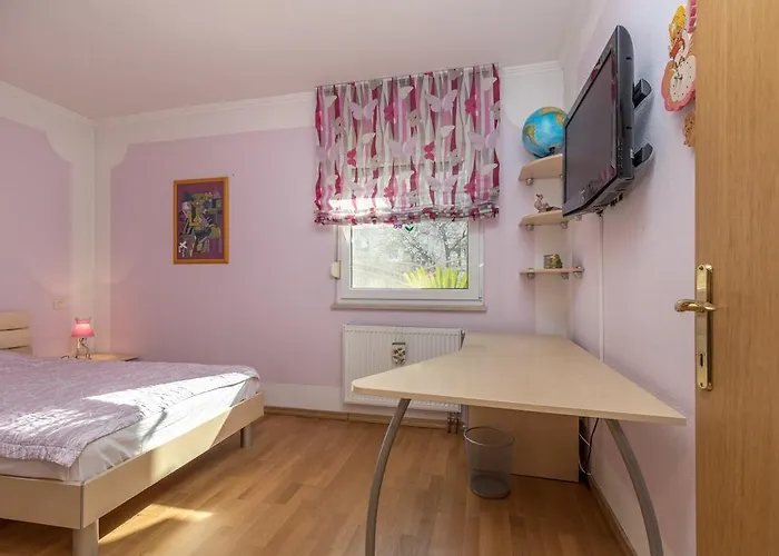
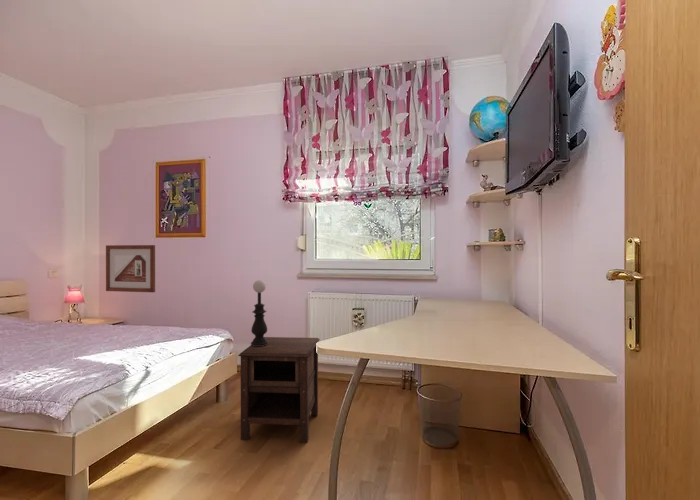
+ picture frame (130, 268)
+ nightstand (282, 385)
+ table lamp (259, 312)
